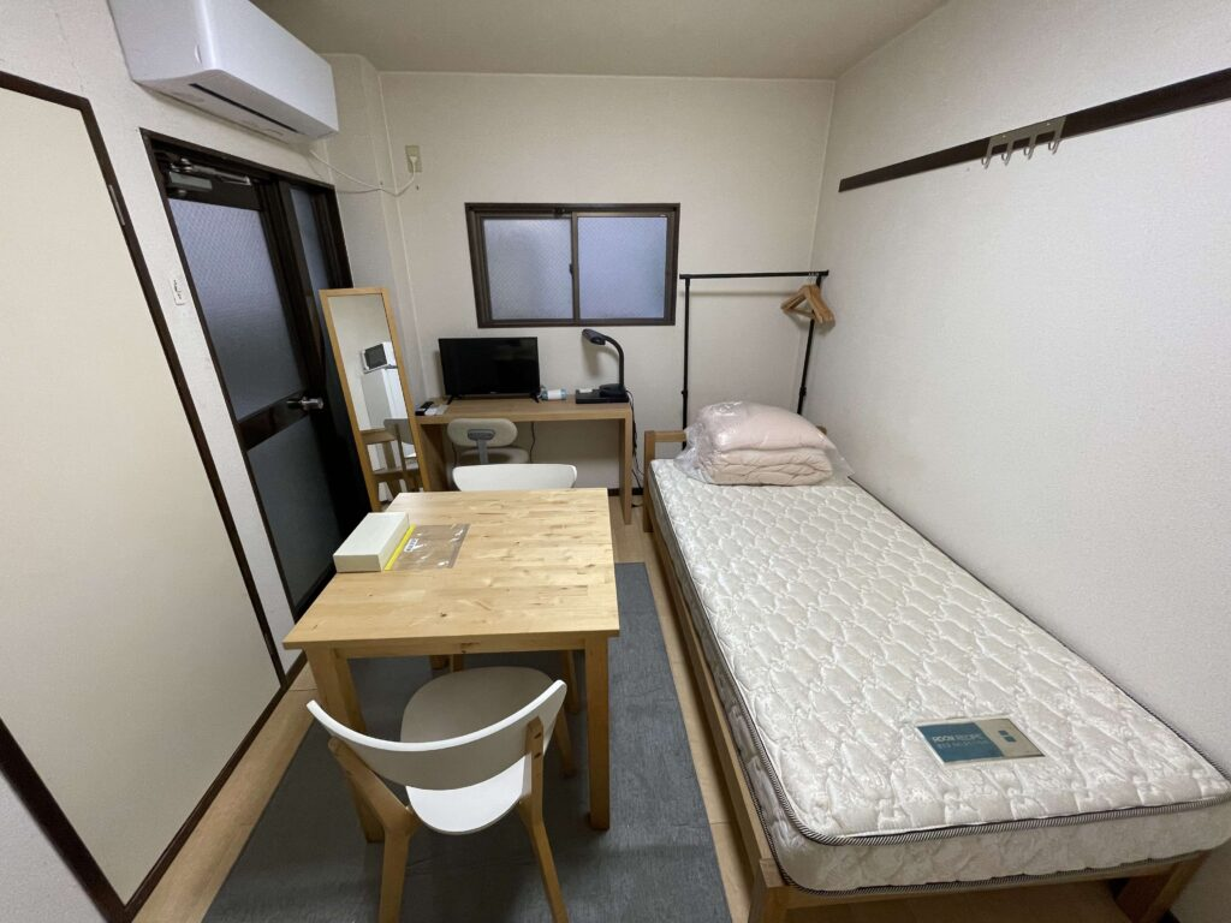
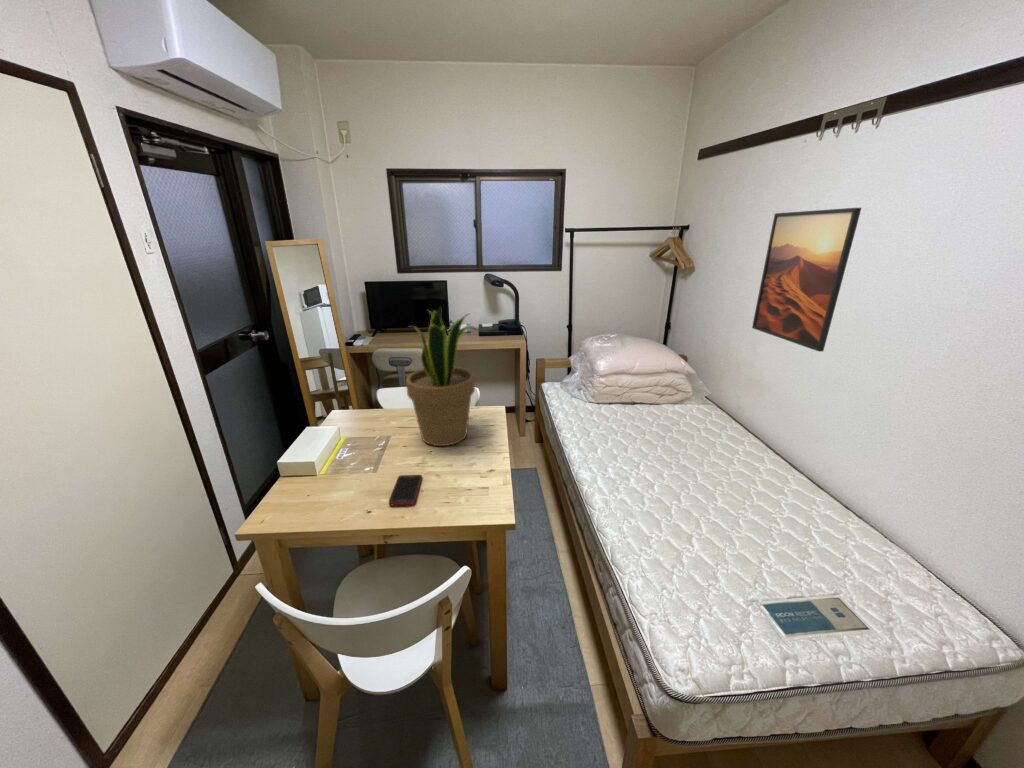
+ cell phone (406, 489)
+ potted plant (446, 374)
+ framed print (797, 278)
